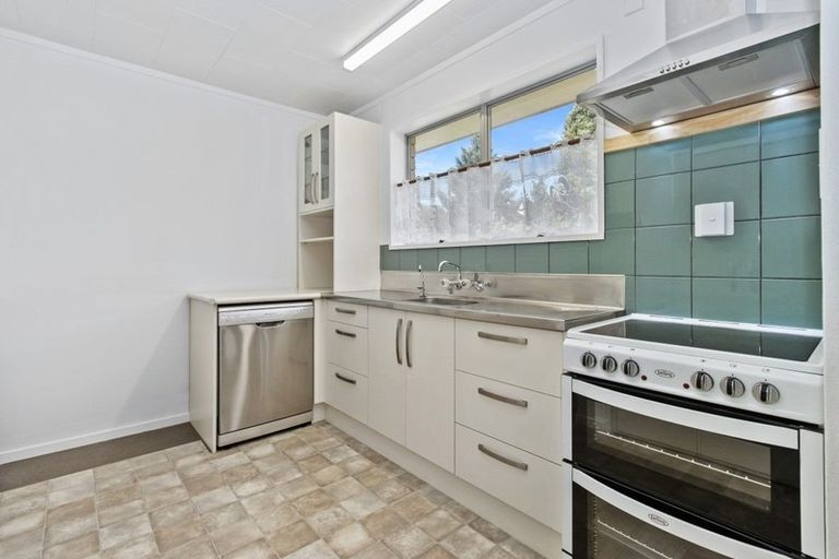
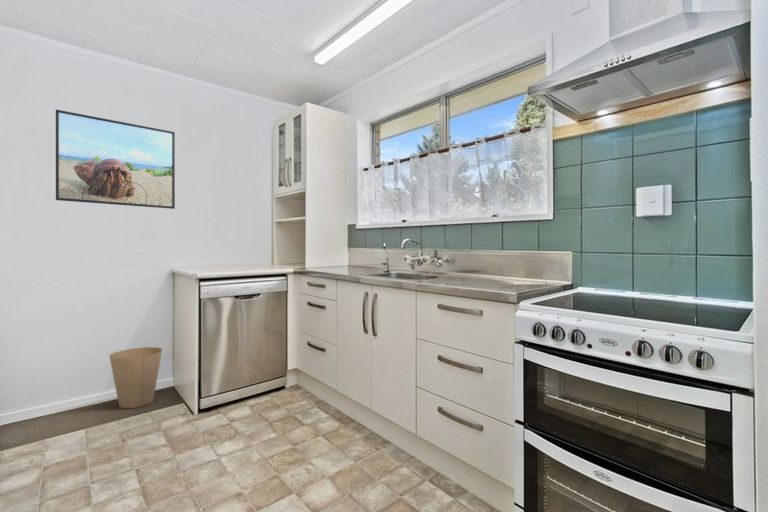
+ trash can (136, 377)
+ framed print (120, 163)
